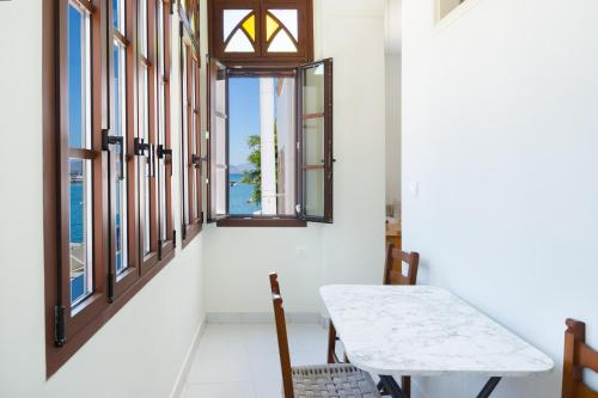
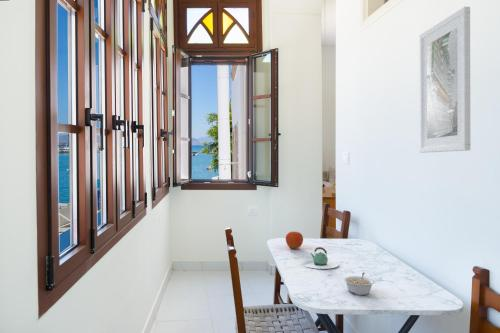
+ fruit (294, 239)
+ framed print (442, 87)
+ legume (358, 284)
+ teapot (320, 255)
